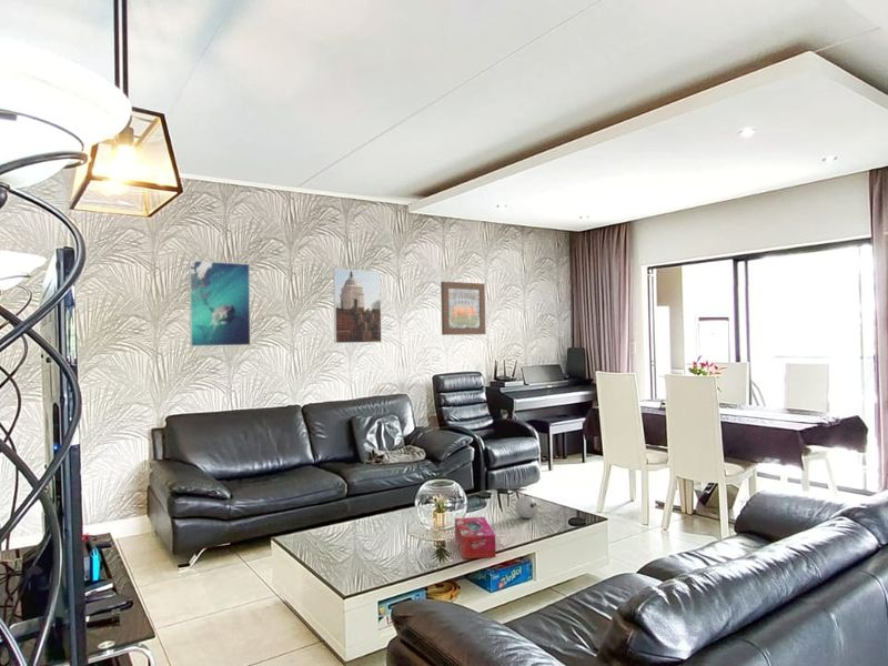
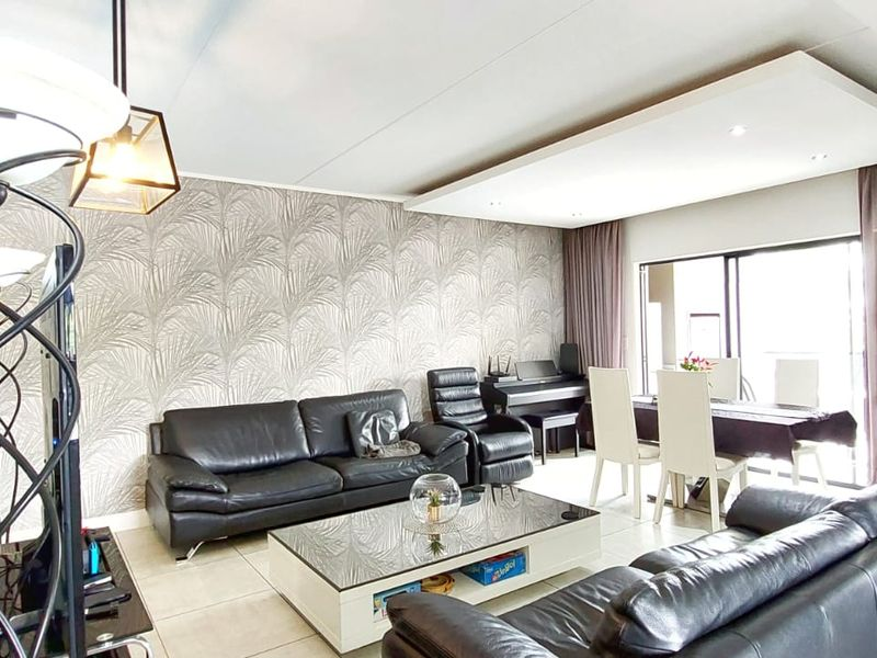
- wall art (463, 309)
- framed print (357, 306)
- decorative ball (526, 506)
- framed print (220, 303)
- tissue box (474, 536)
